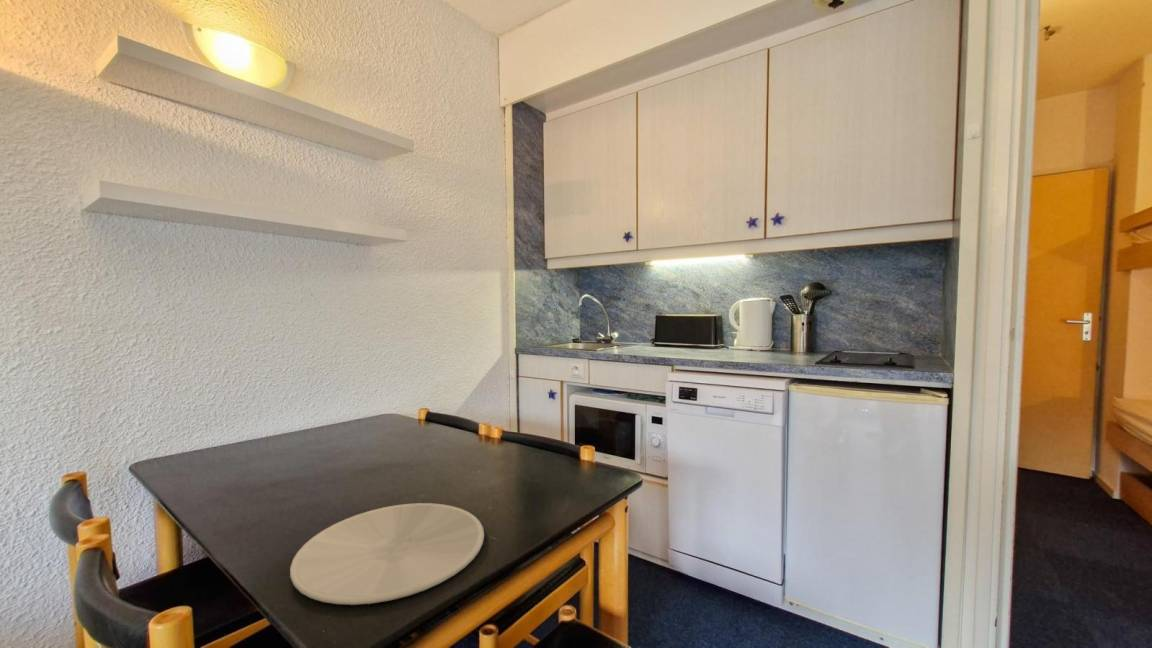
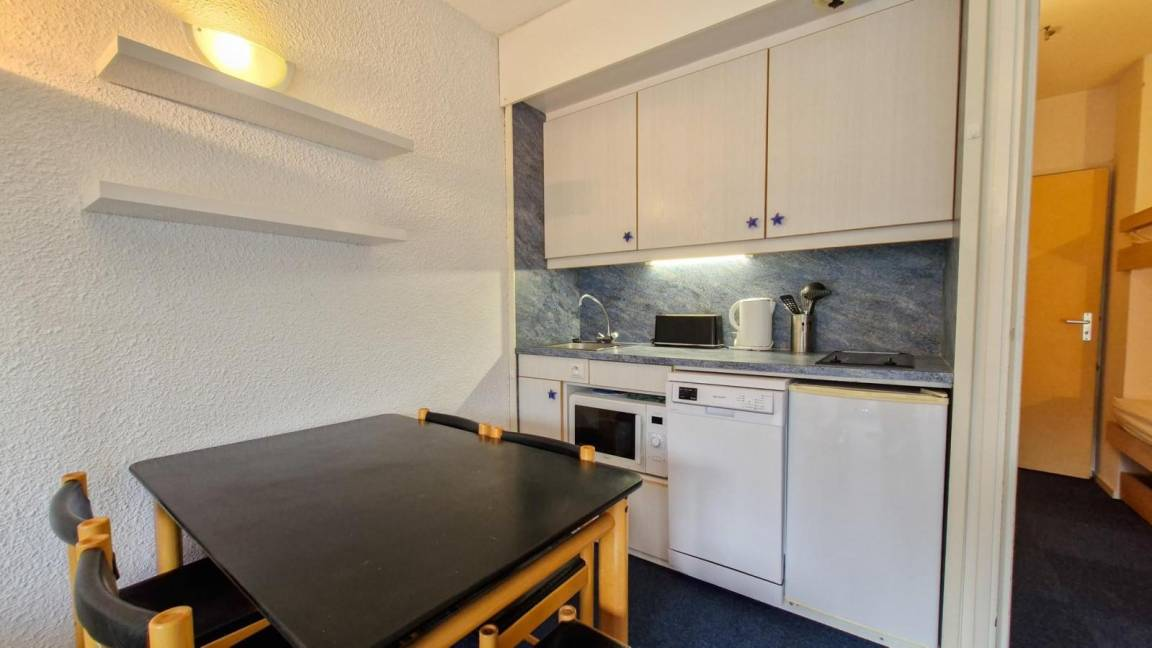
- plate (394, 546)
